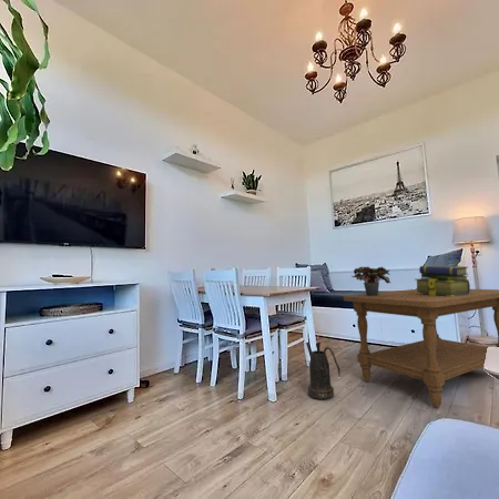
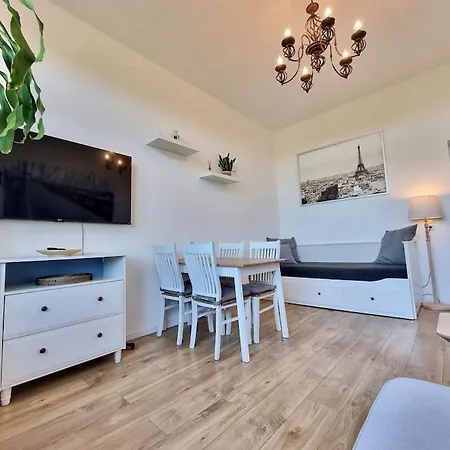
- coffee table (431, 335)
- potted plant (371, 281)
- stack of books (442, 278)
- watering can (322, 369)
